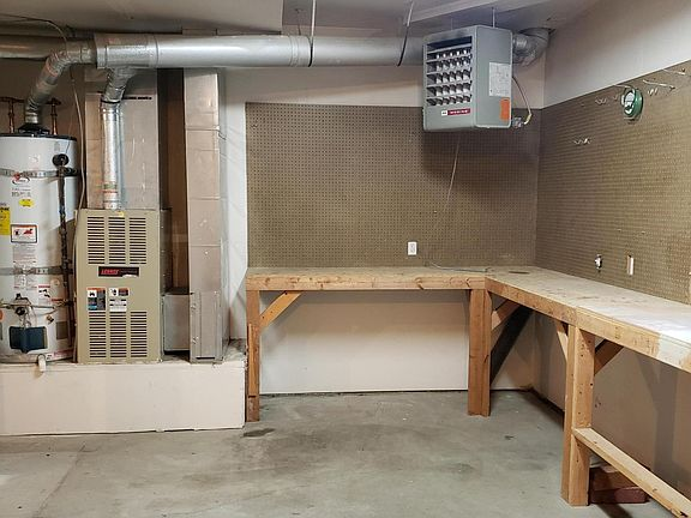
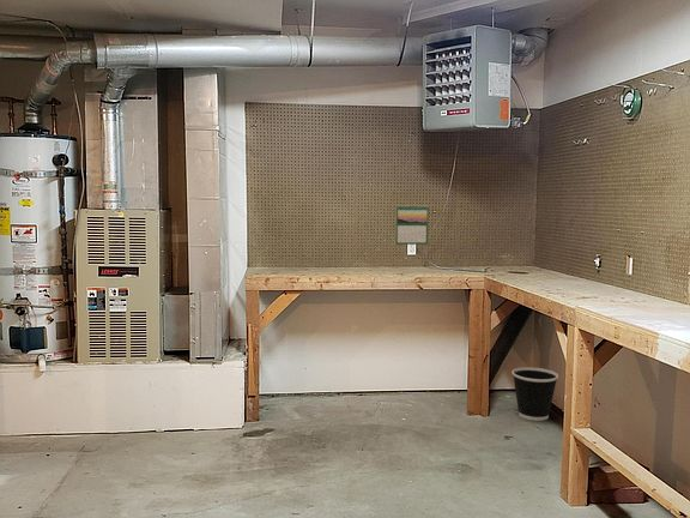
+ calendar (412, 224)
+ wastebasket (533, 393)
